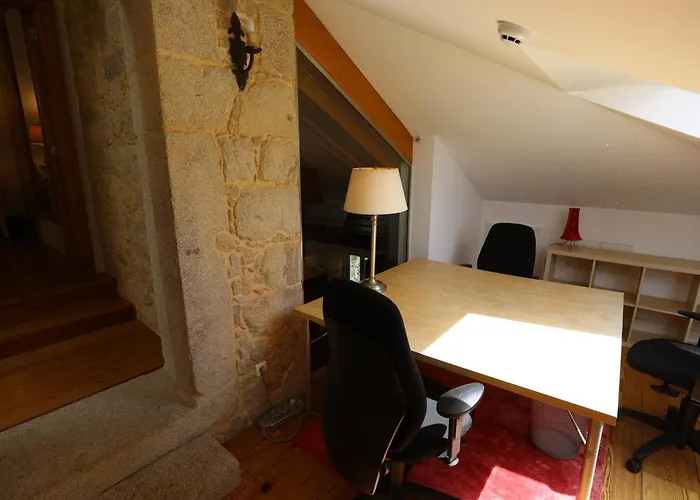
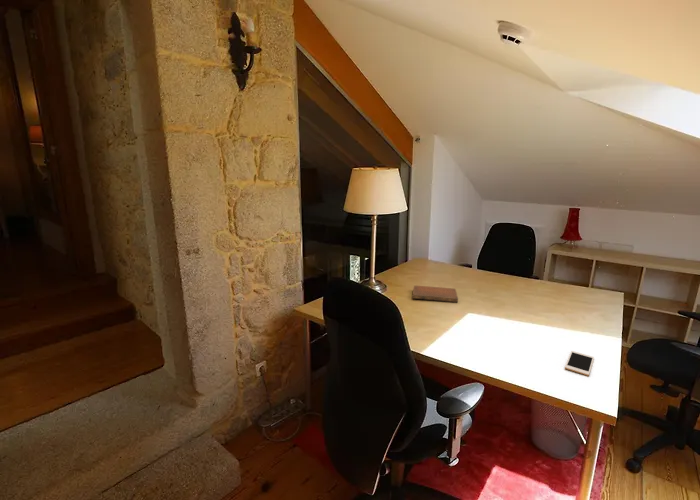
+ notebook (434, 293)
+ cell phone (579, 362)
